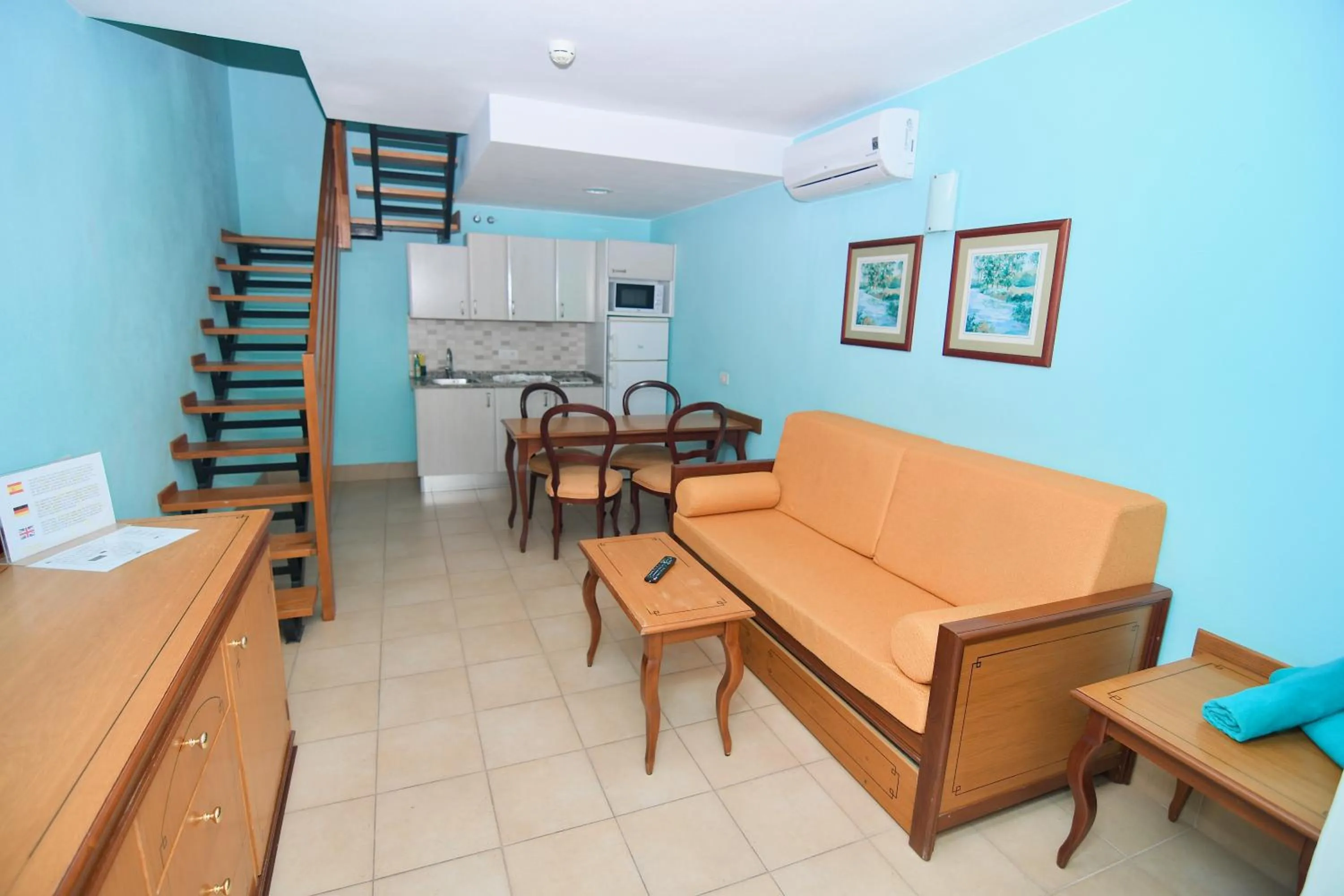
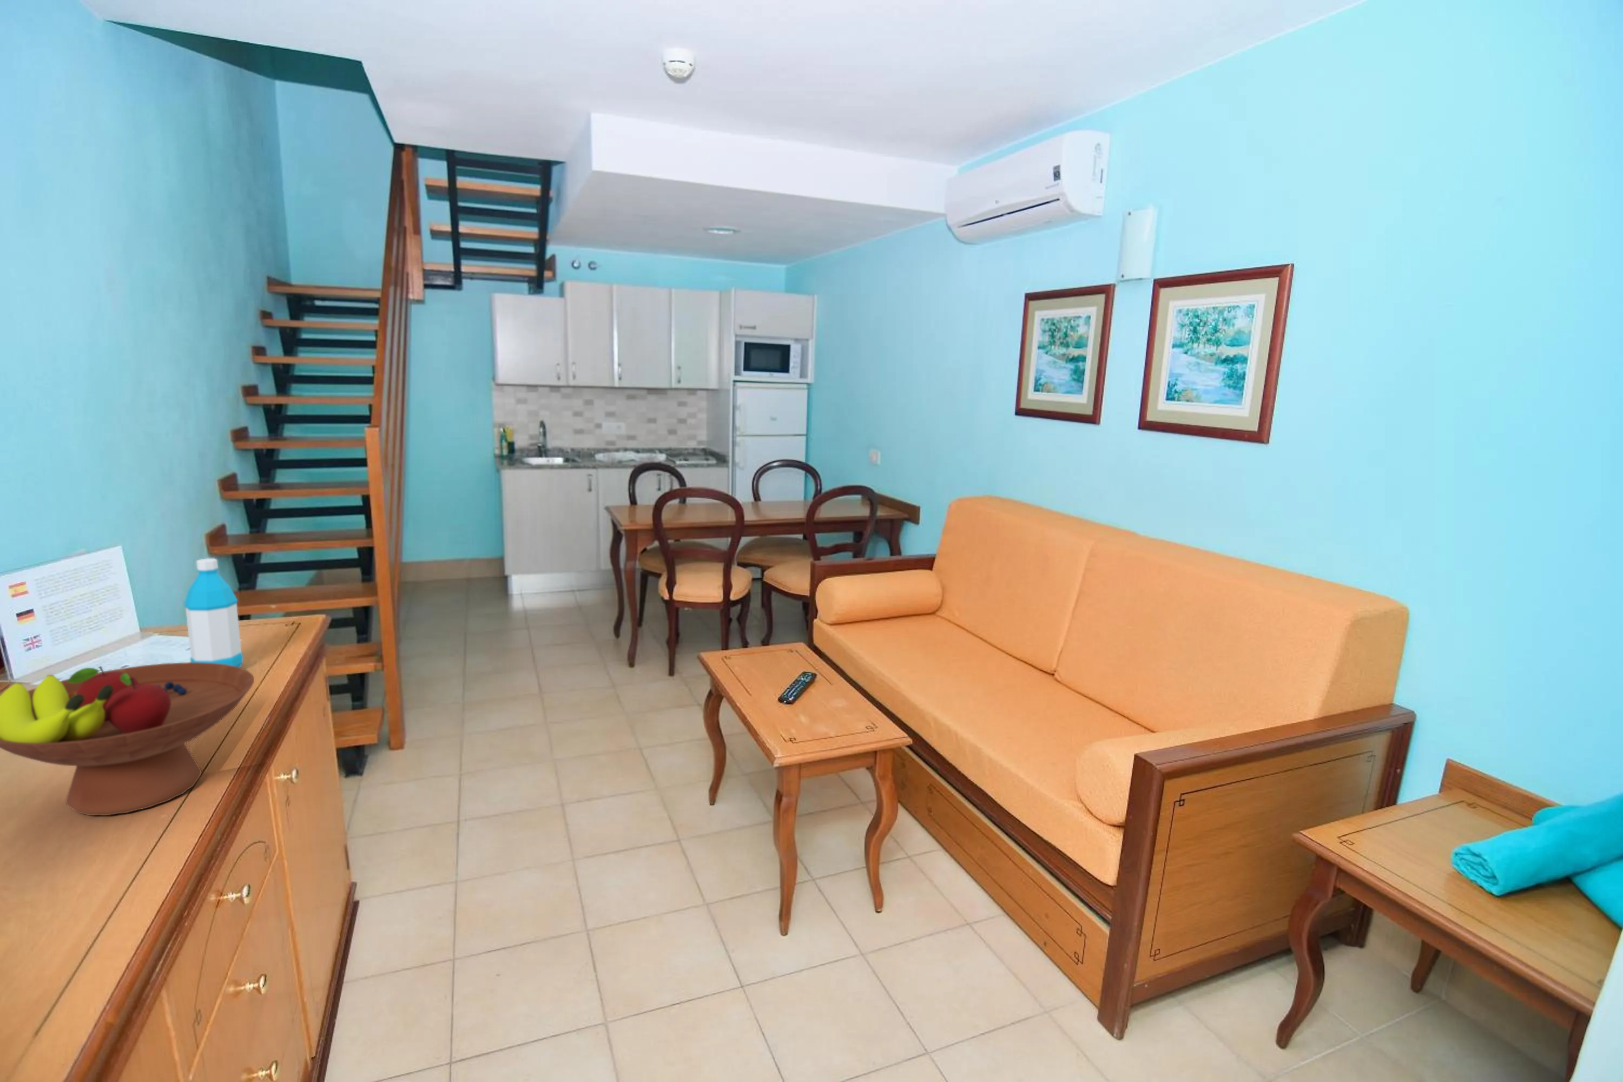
+ fruit bowl (129, 727)
+ water bottle (213, 617)
